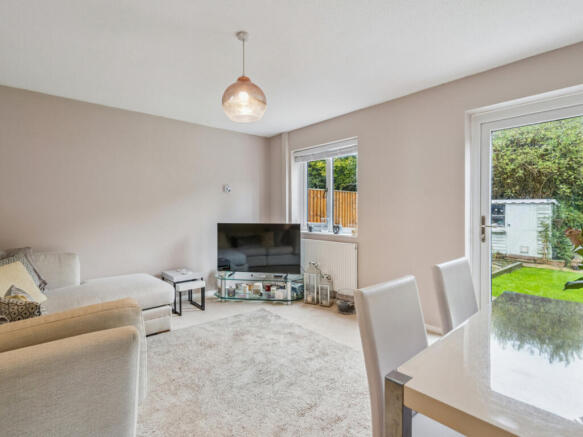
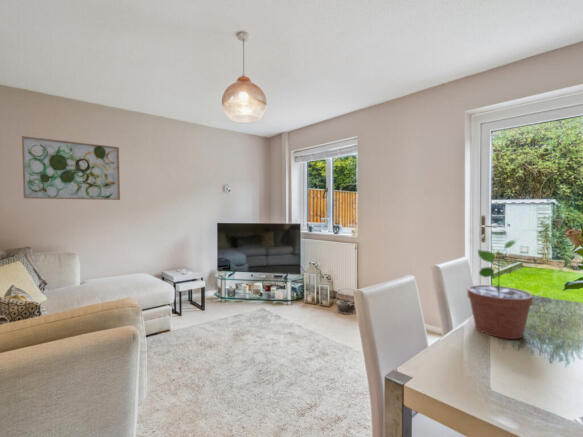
+ potted plant (498, 285)
+ wall art (75, 170)
